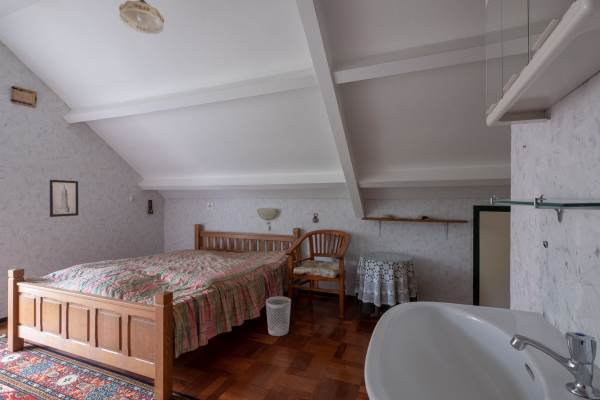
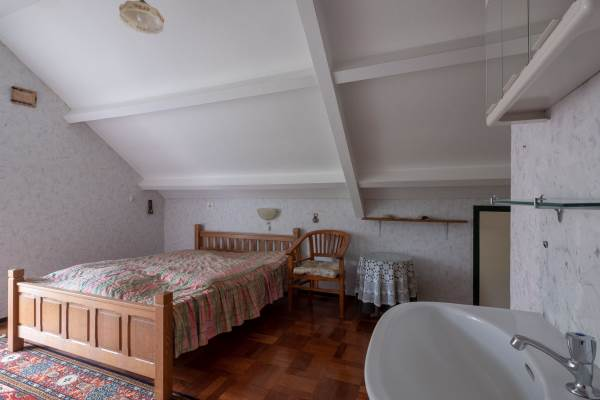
- wall art (64, 198)
- wastebasket (277, 315)
